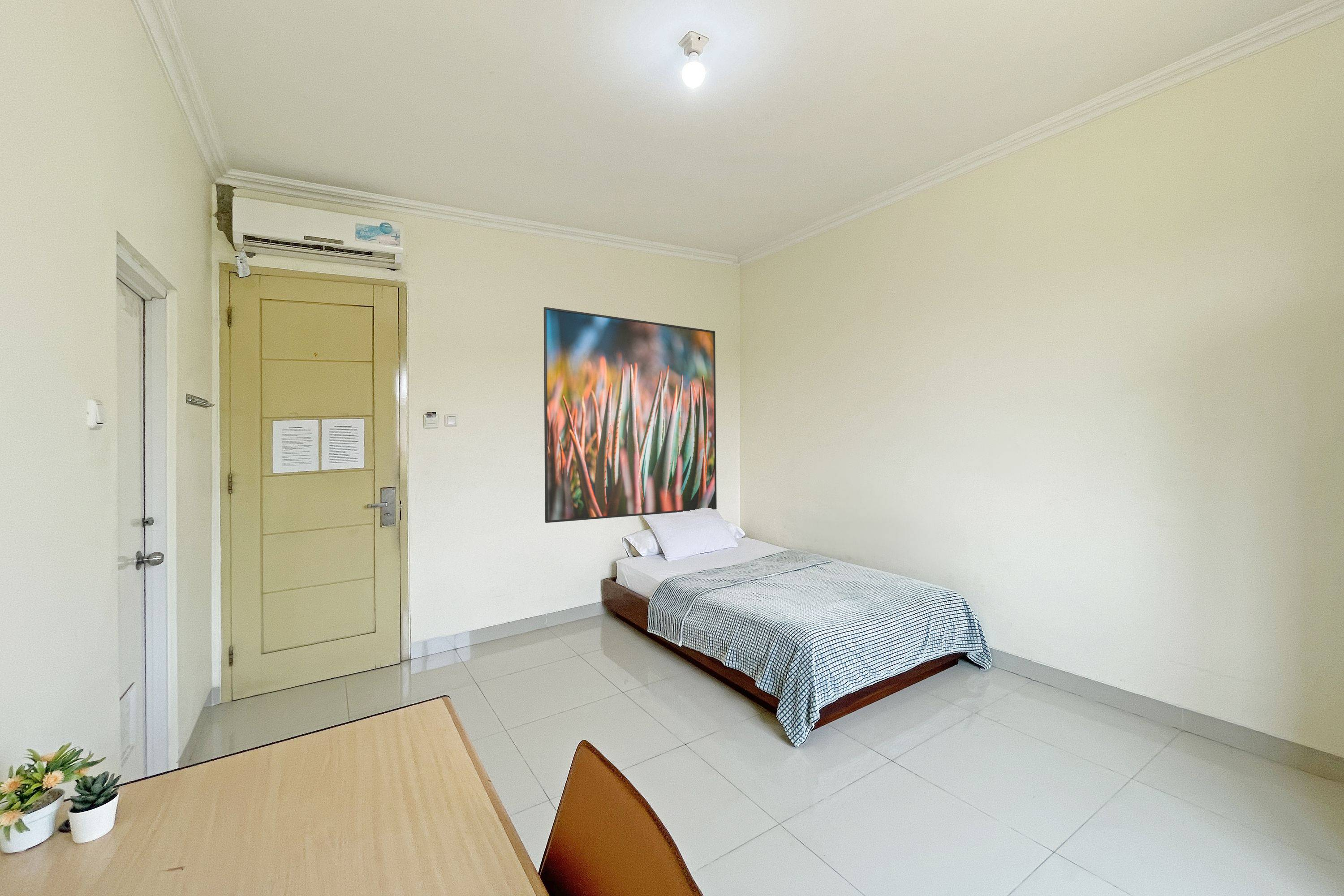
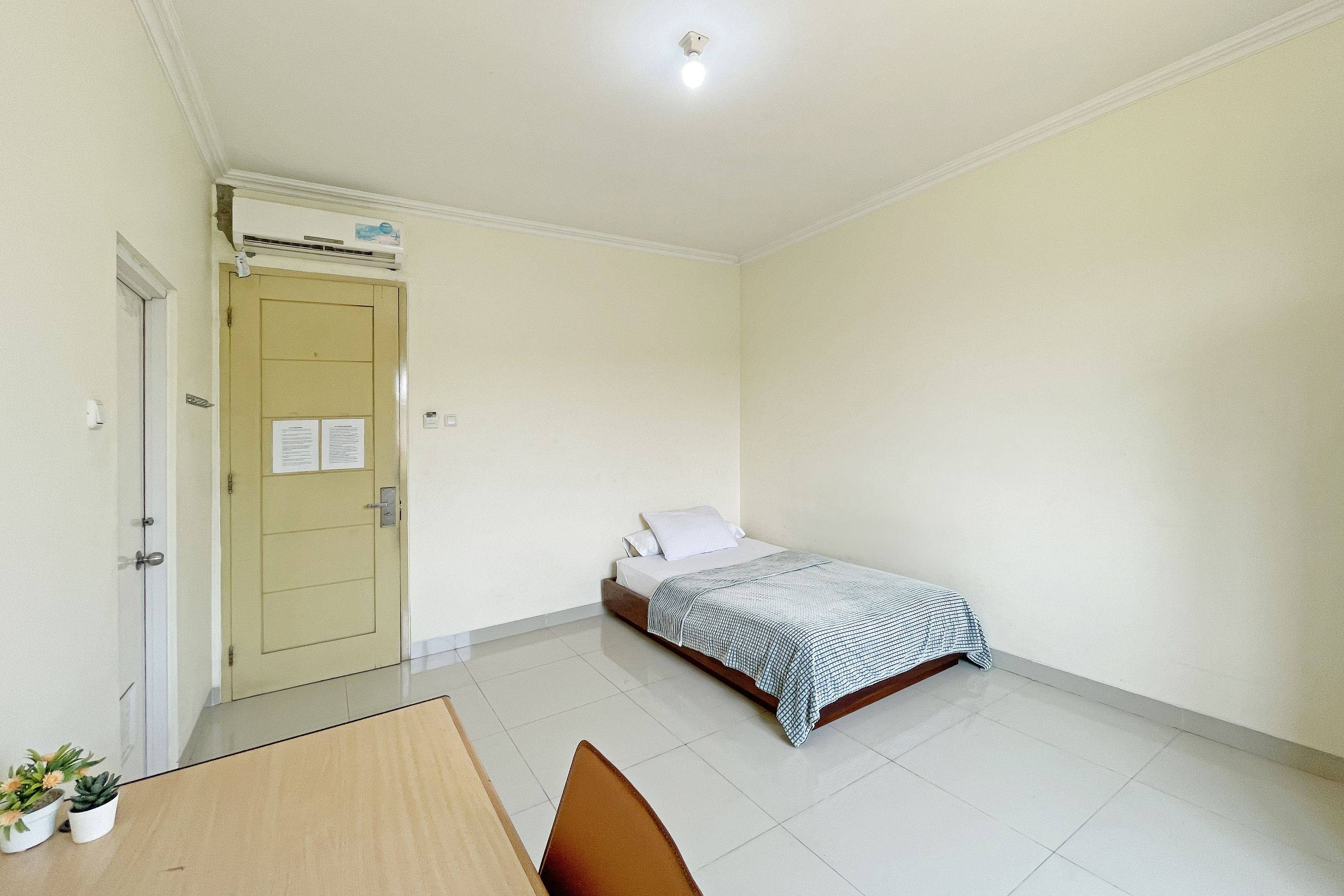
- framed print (638, 418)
